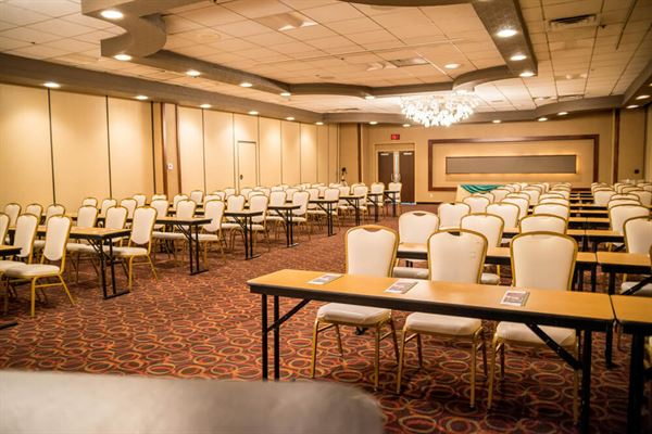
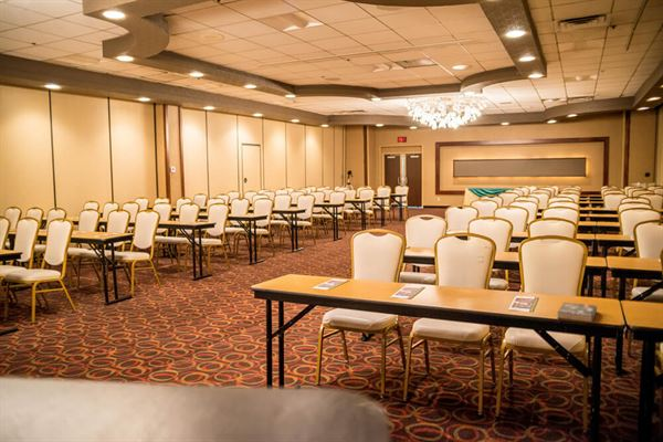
+ book (577, 312)
